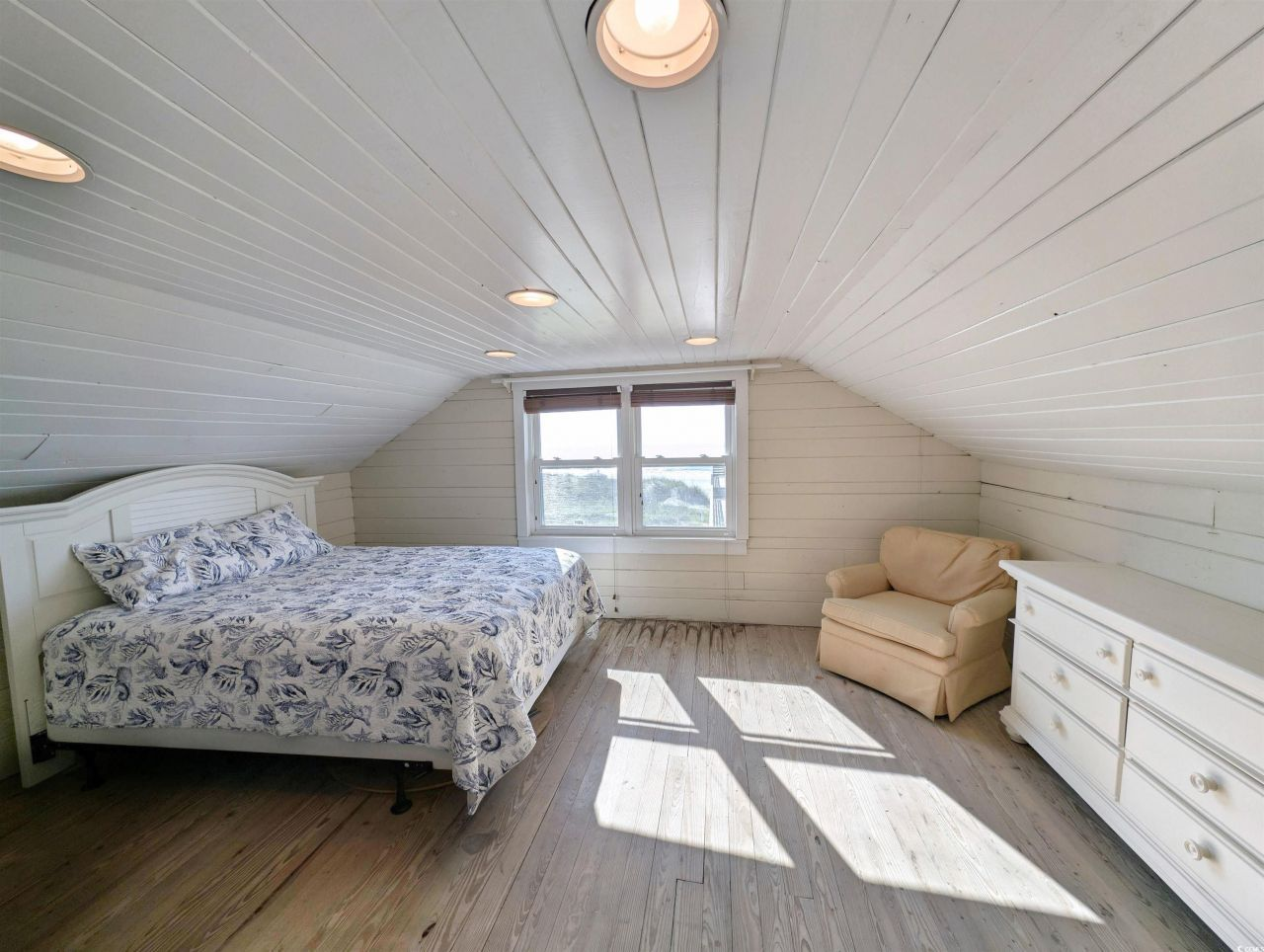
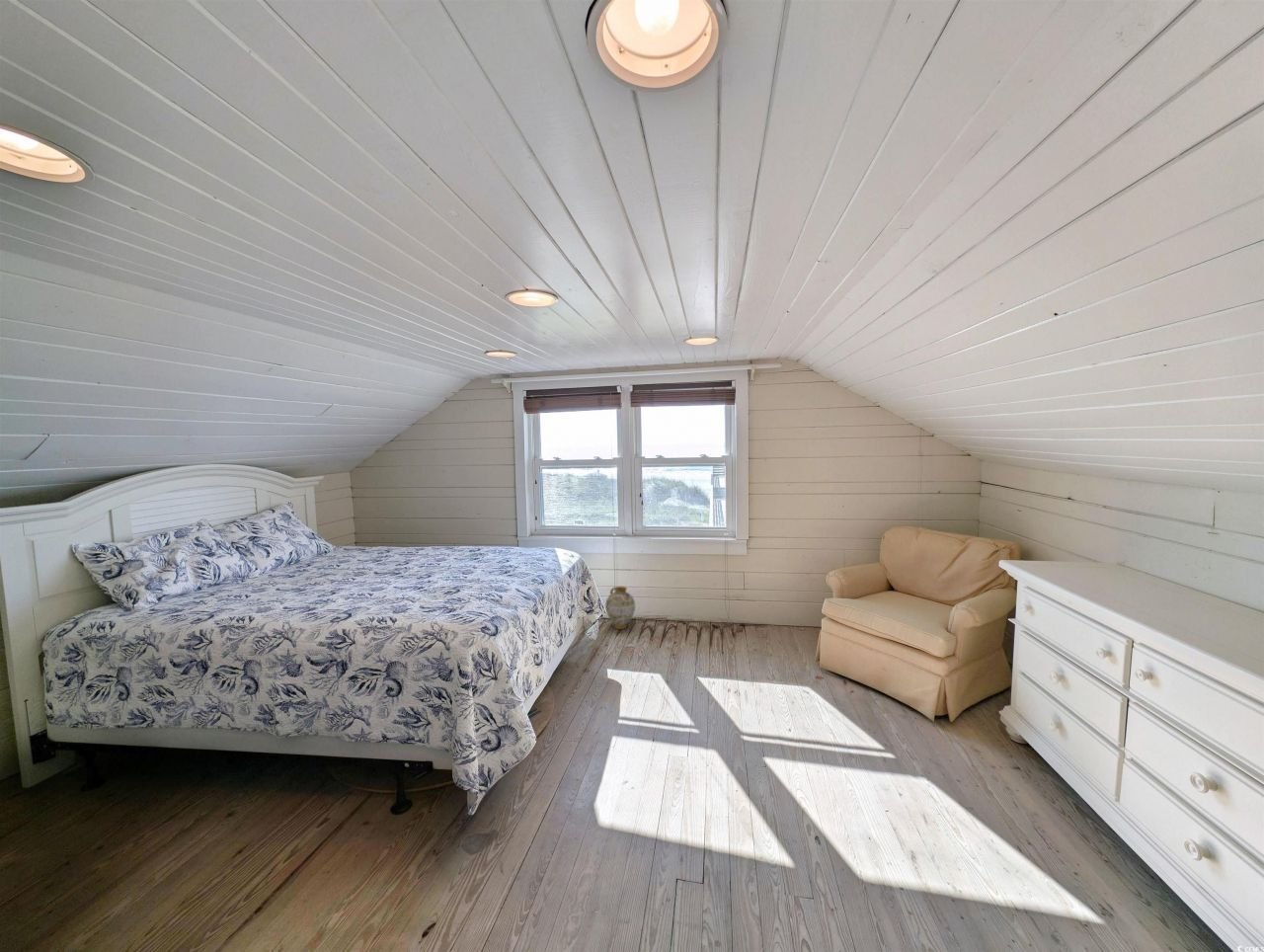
+ ceramic jug (620, 606)
